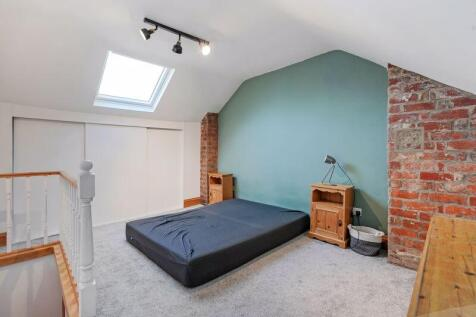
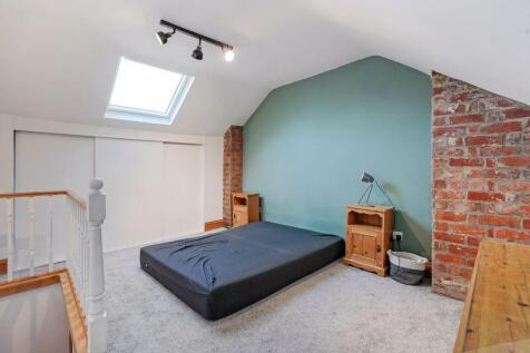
- wall ornament (408, 140)
